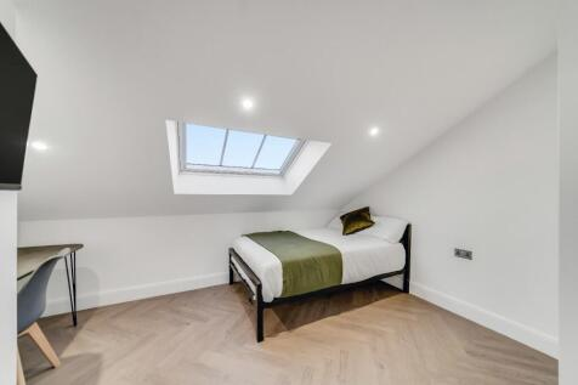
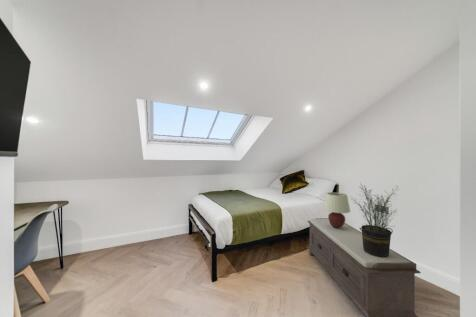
+ bench (347, 257)
+ table lamp (336, 210)
+ potted plant (373, 217)
